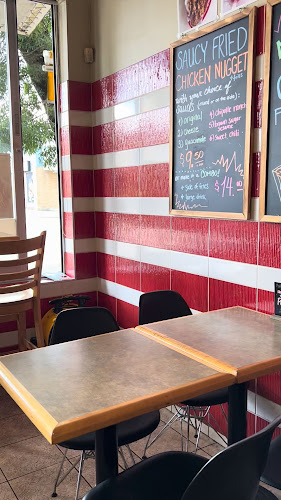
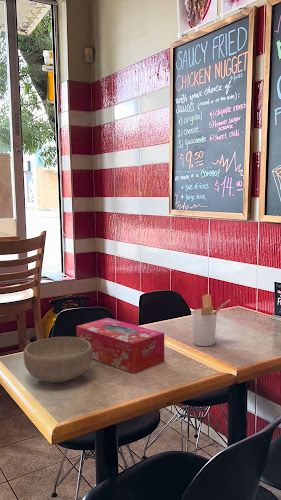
+ bowl (59, 361)
+ tissue box (119, 343)
+ utensil holder (210, 320)
